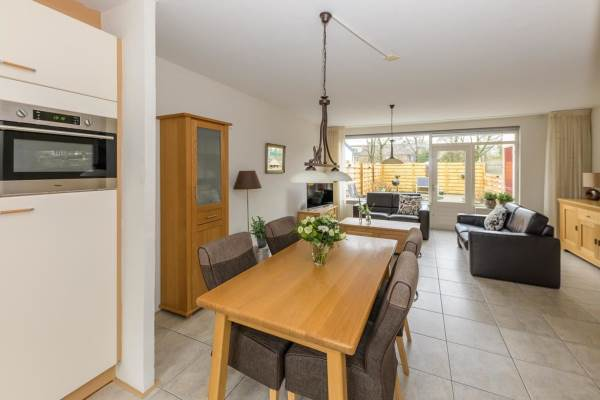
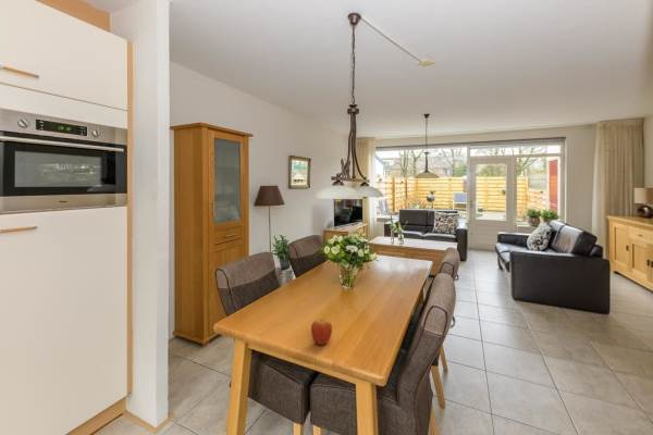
+ fruit (321, 330)
